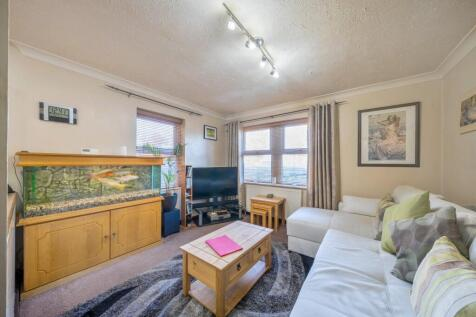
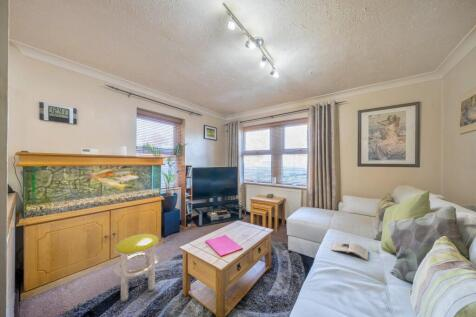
+ magazine (349, 248)
+ stool (135, 258)
